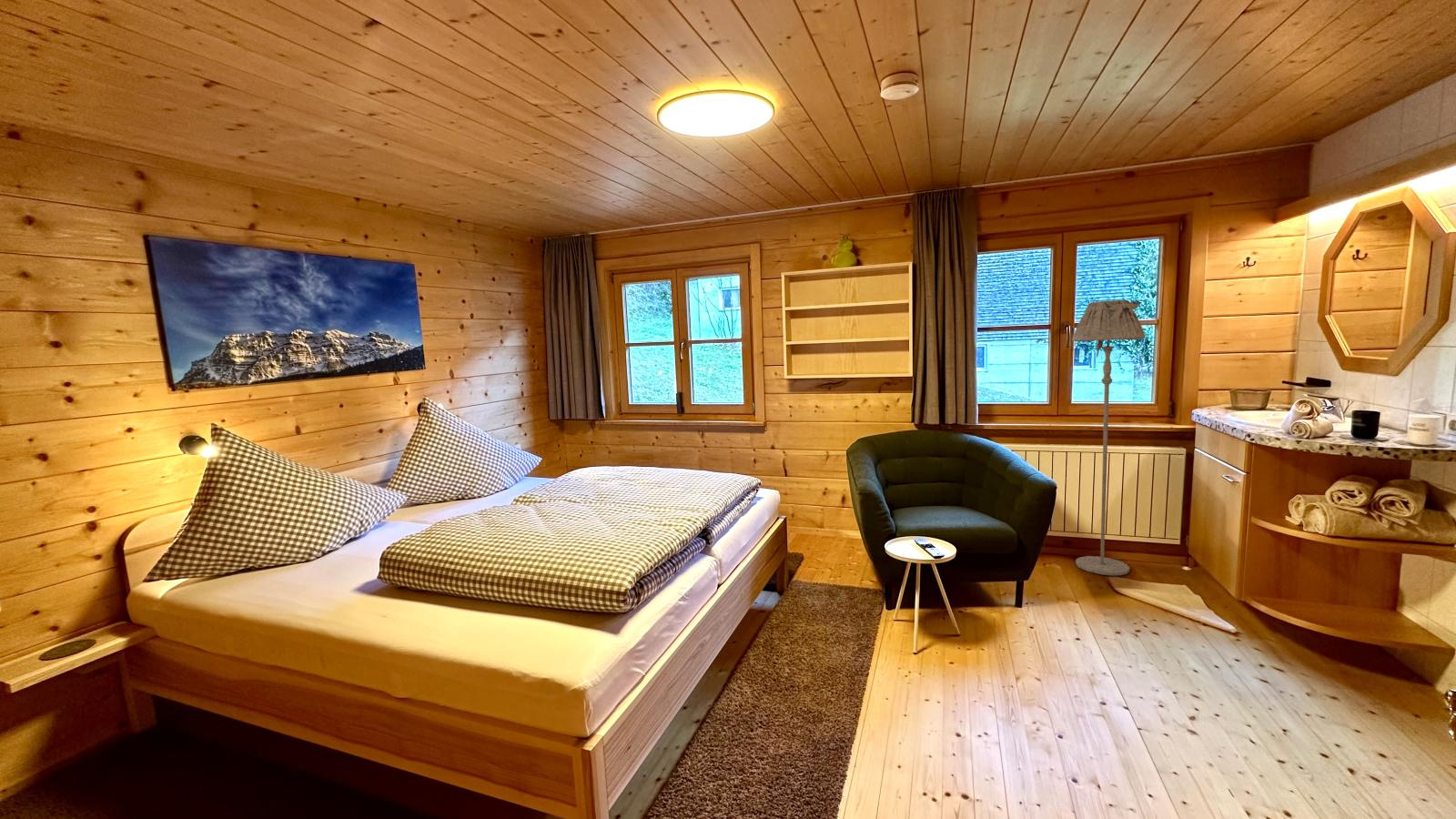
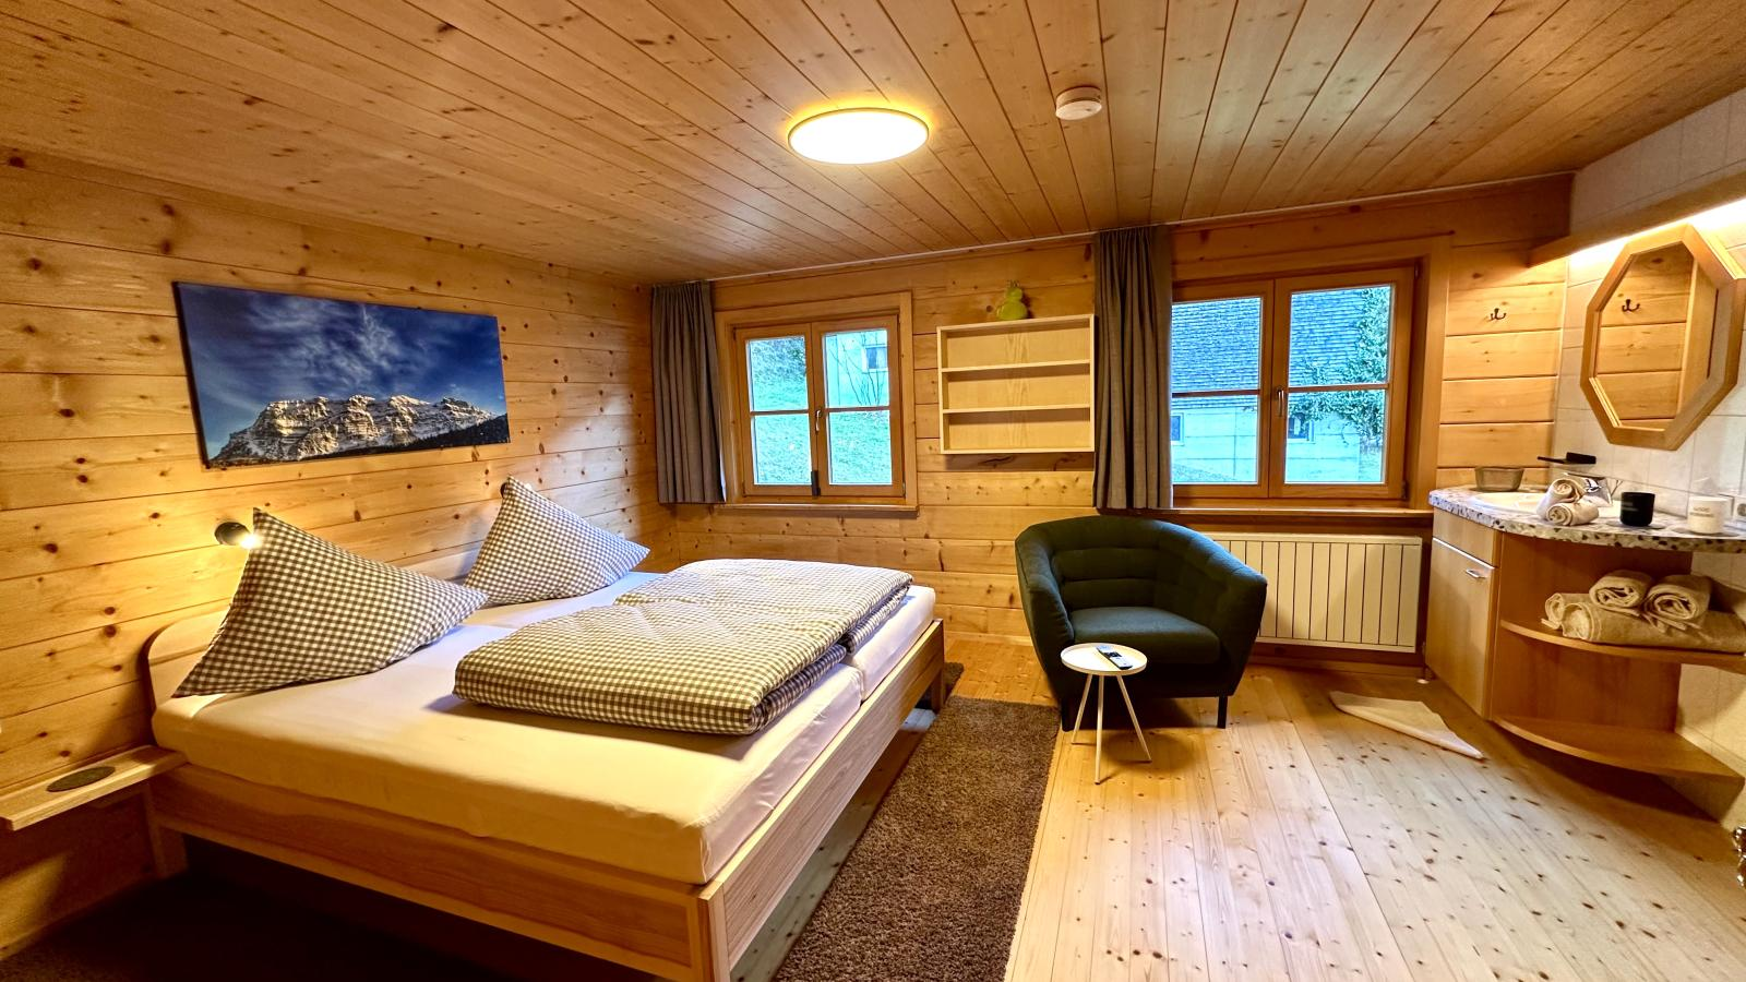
- floor lamp (1105, 437)
